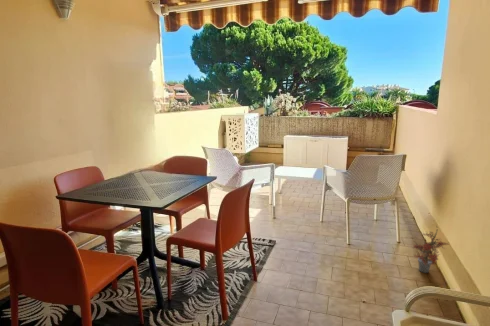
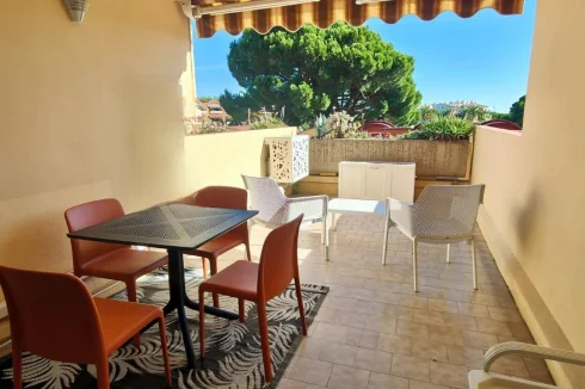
- potted plant (428, 248)
